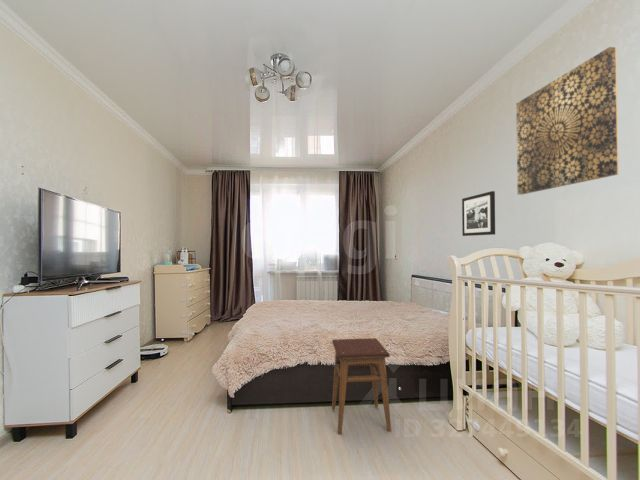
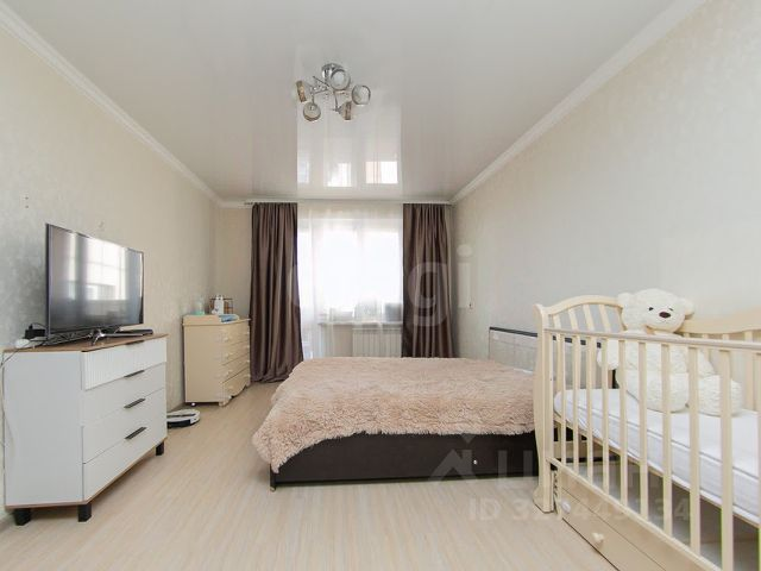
- stool (359, 381)
- picture frame (477, 215)
- wall art (558, 133)
